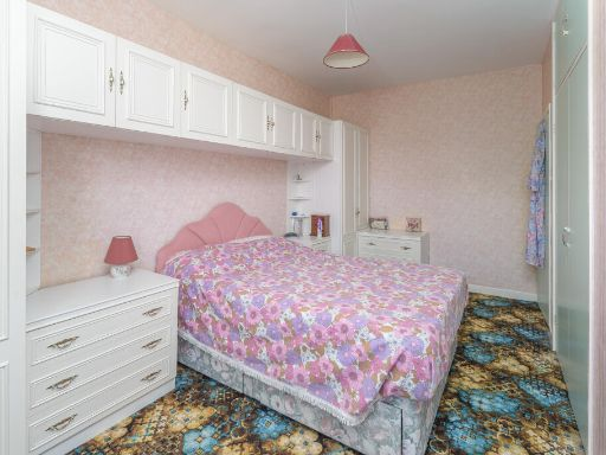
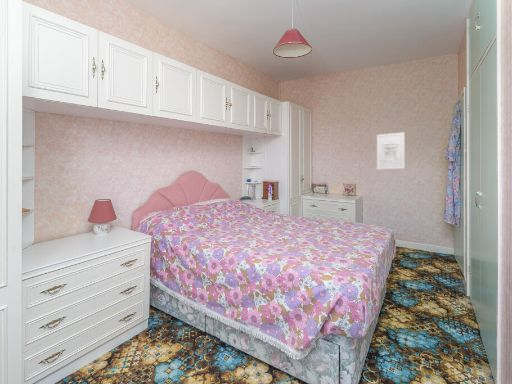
+ wall art (390, 151)
